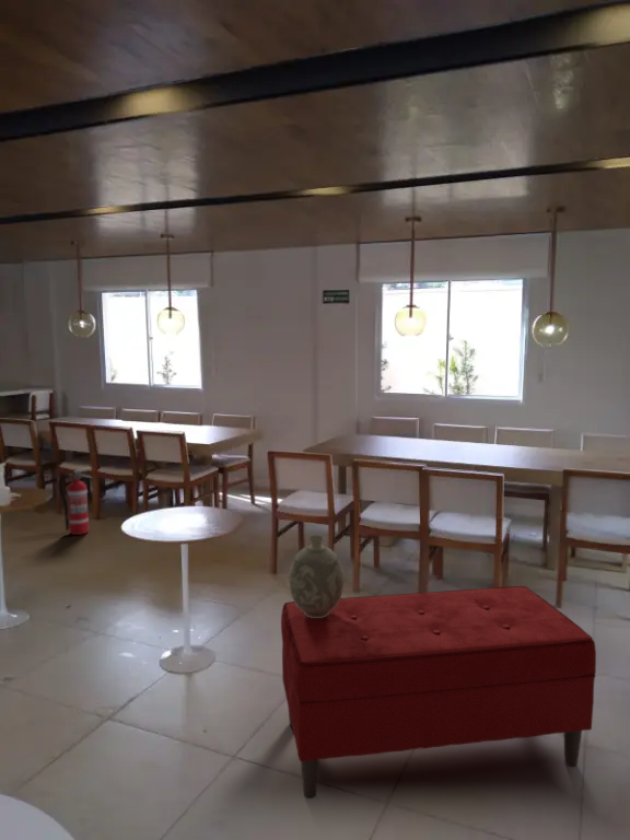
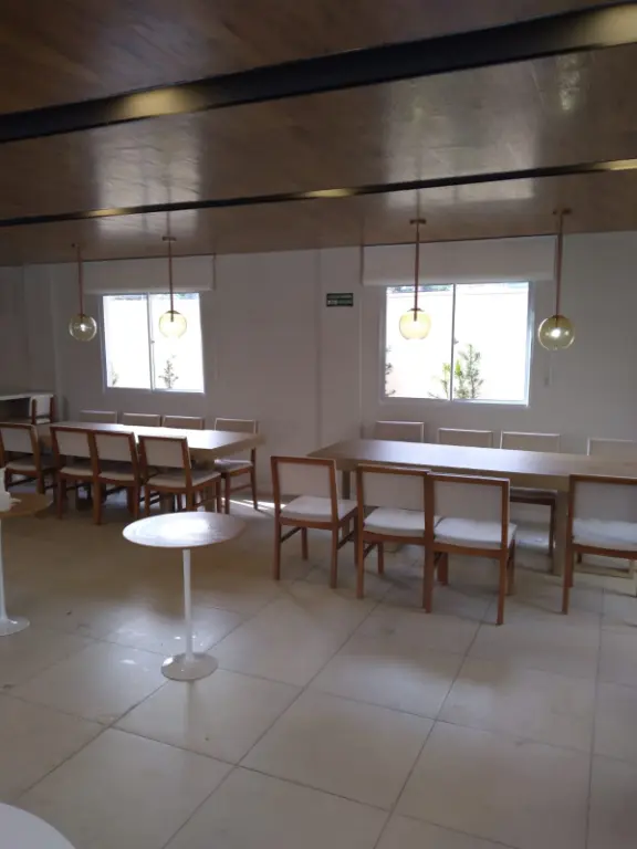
- fire extinguisher (77, 501)
- bench (427, 681)
- decorative vase (316, 574)
